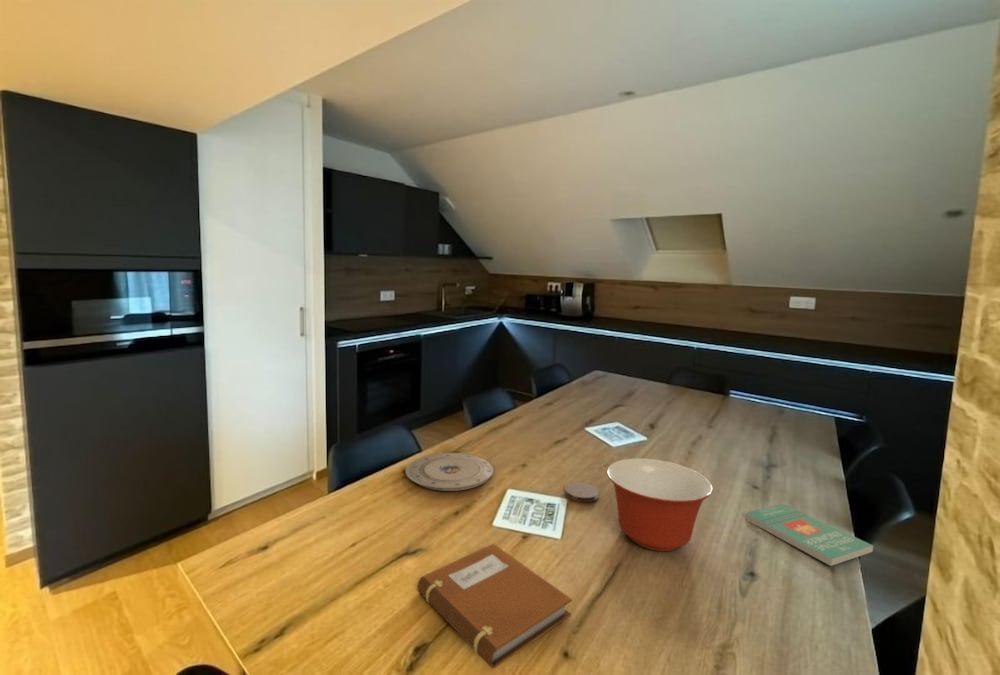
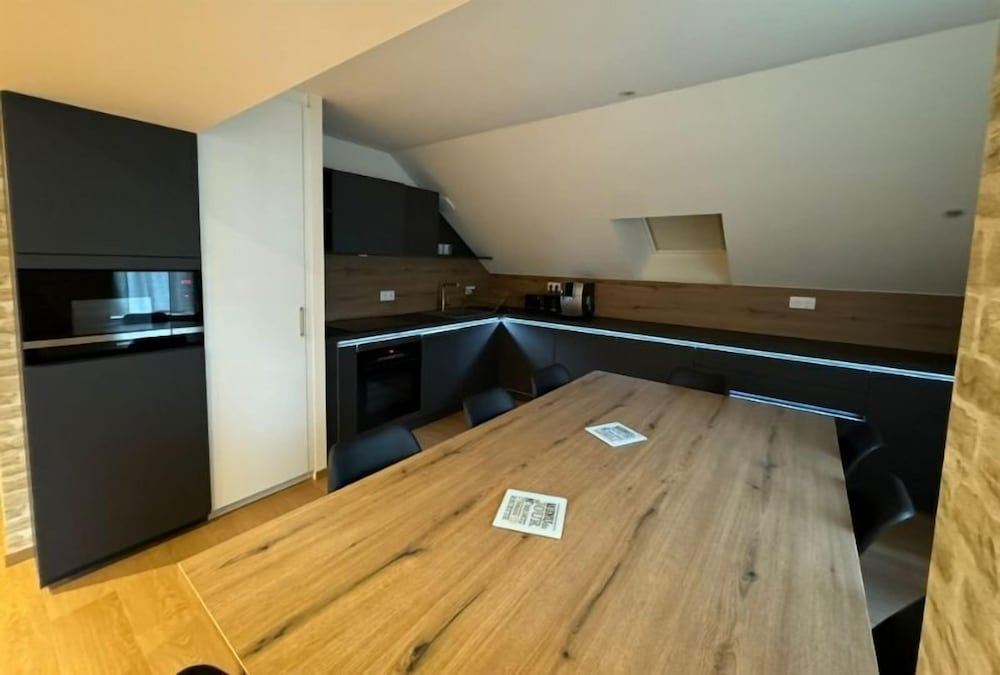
- notebook (489, 594)
- plate (450, 470)
- coaster (581, 492)
- book (804, 531)
- mixing bowl (655, 507)
